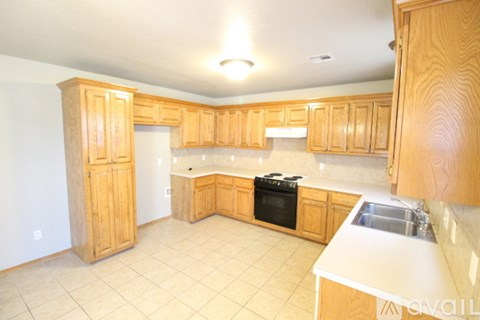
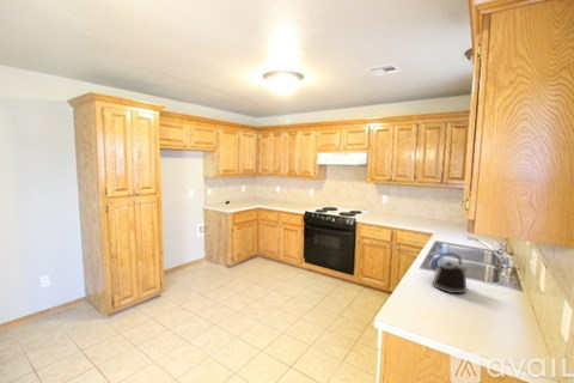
+ kettle (450, 269)
